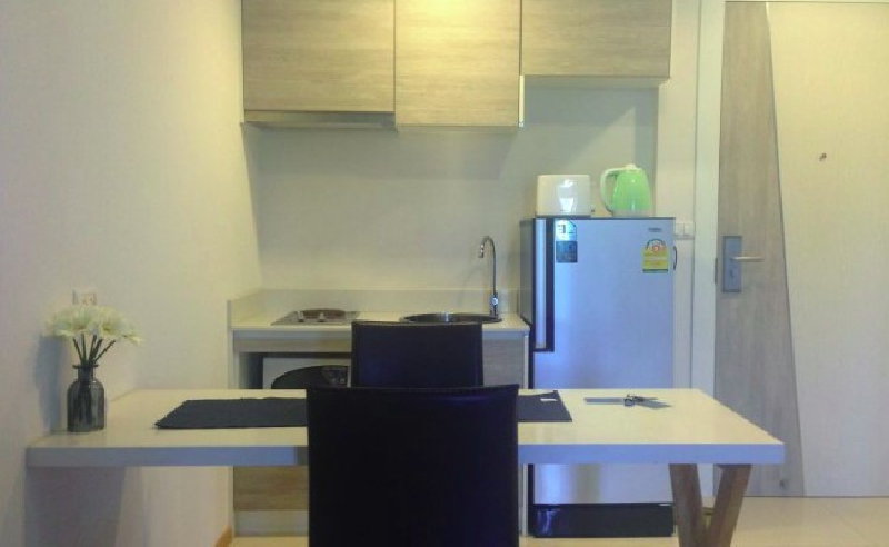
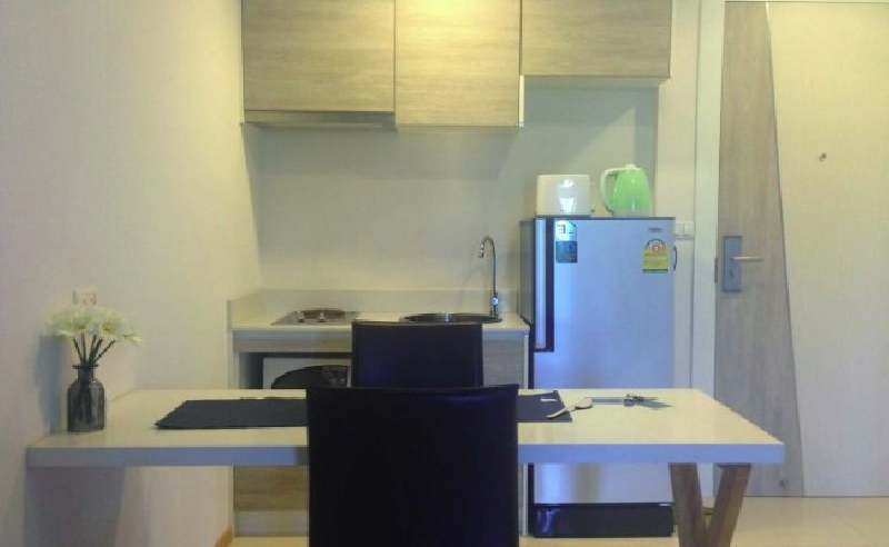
+ spoon (569, 407)
